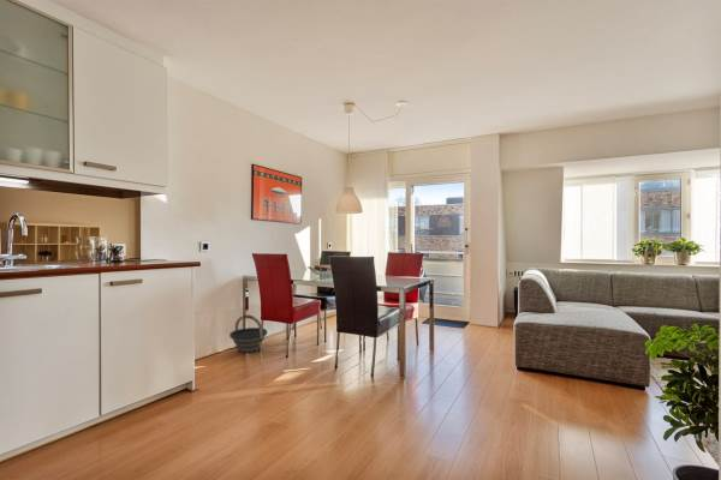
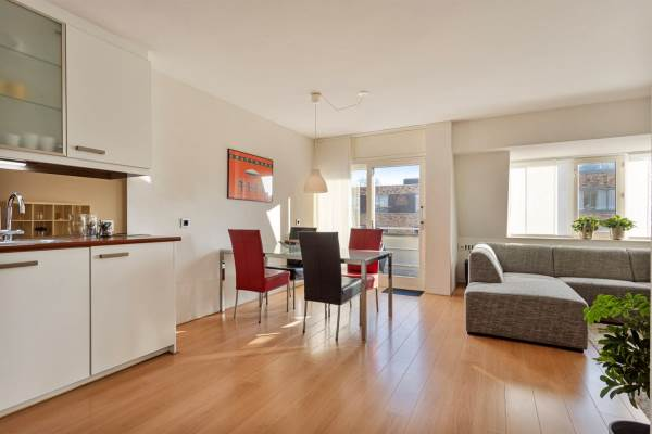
- bucket (249, 332)
